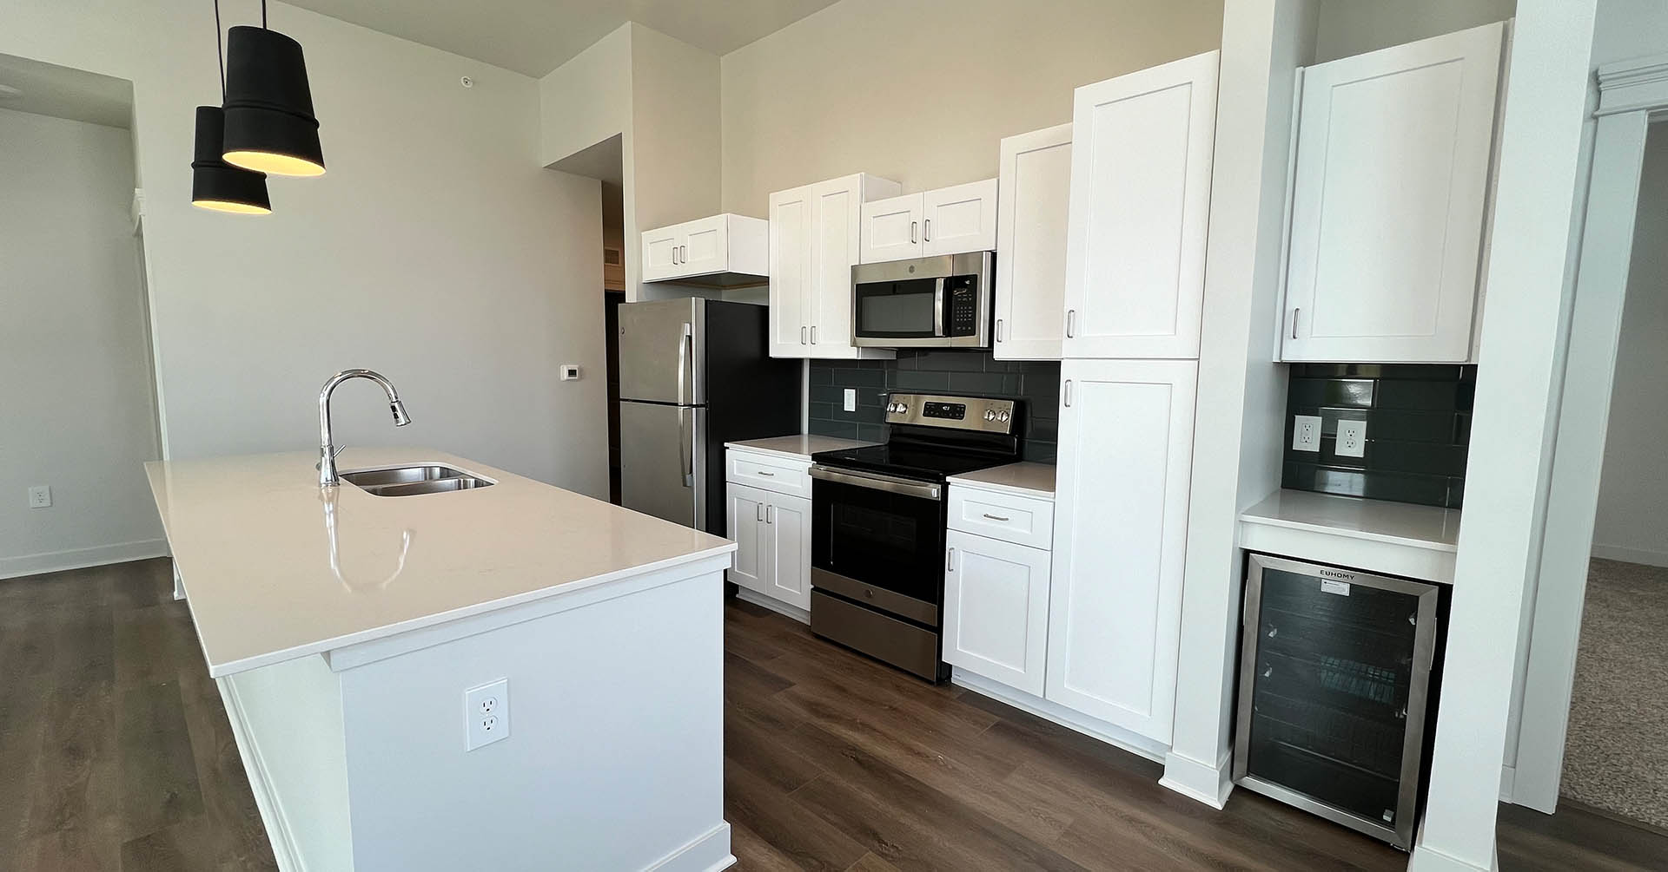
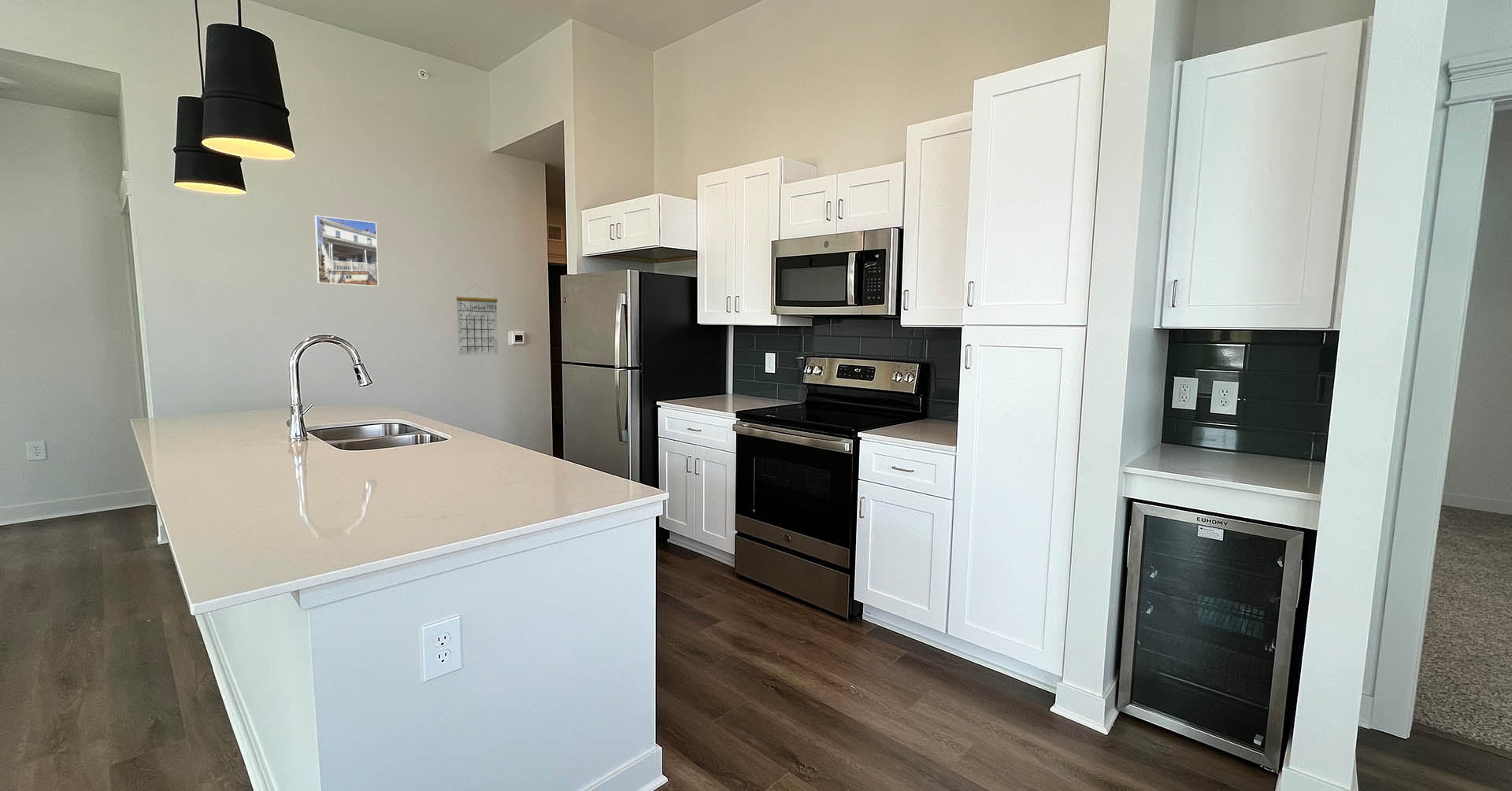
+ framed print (347, 252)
+ calendar (477, 320)
